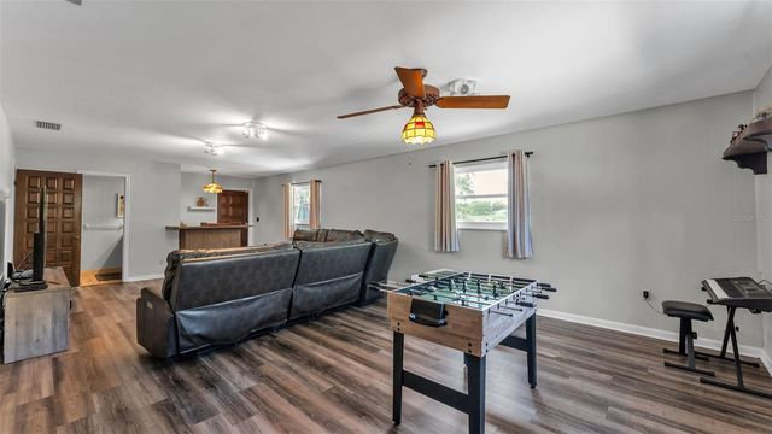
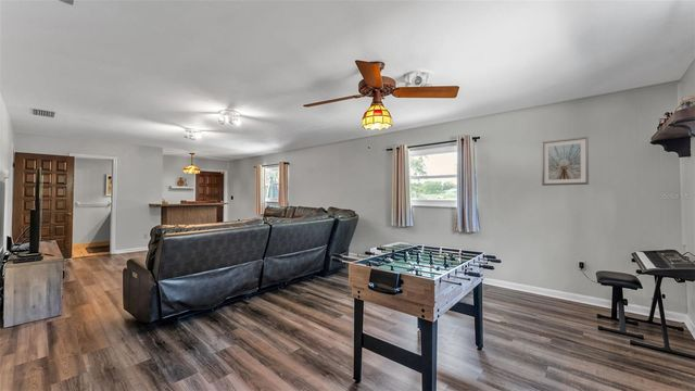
+ picture frame (564, 162)
